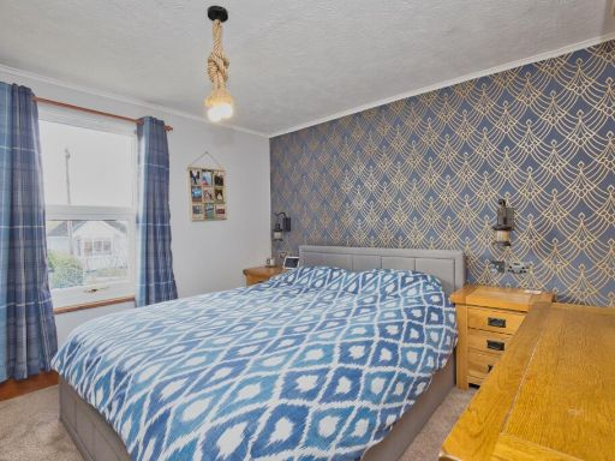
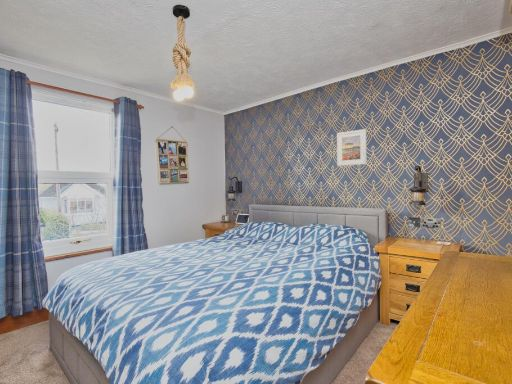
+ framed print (351, 148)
